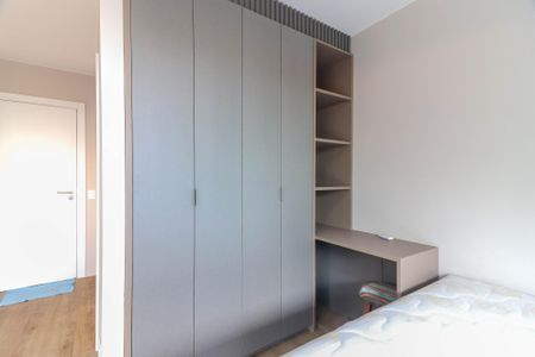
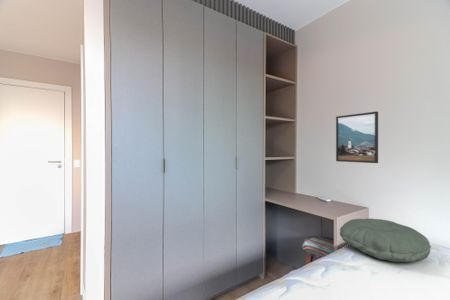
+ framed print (355, 138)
+ pillow (382, 237)
